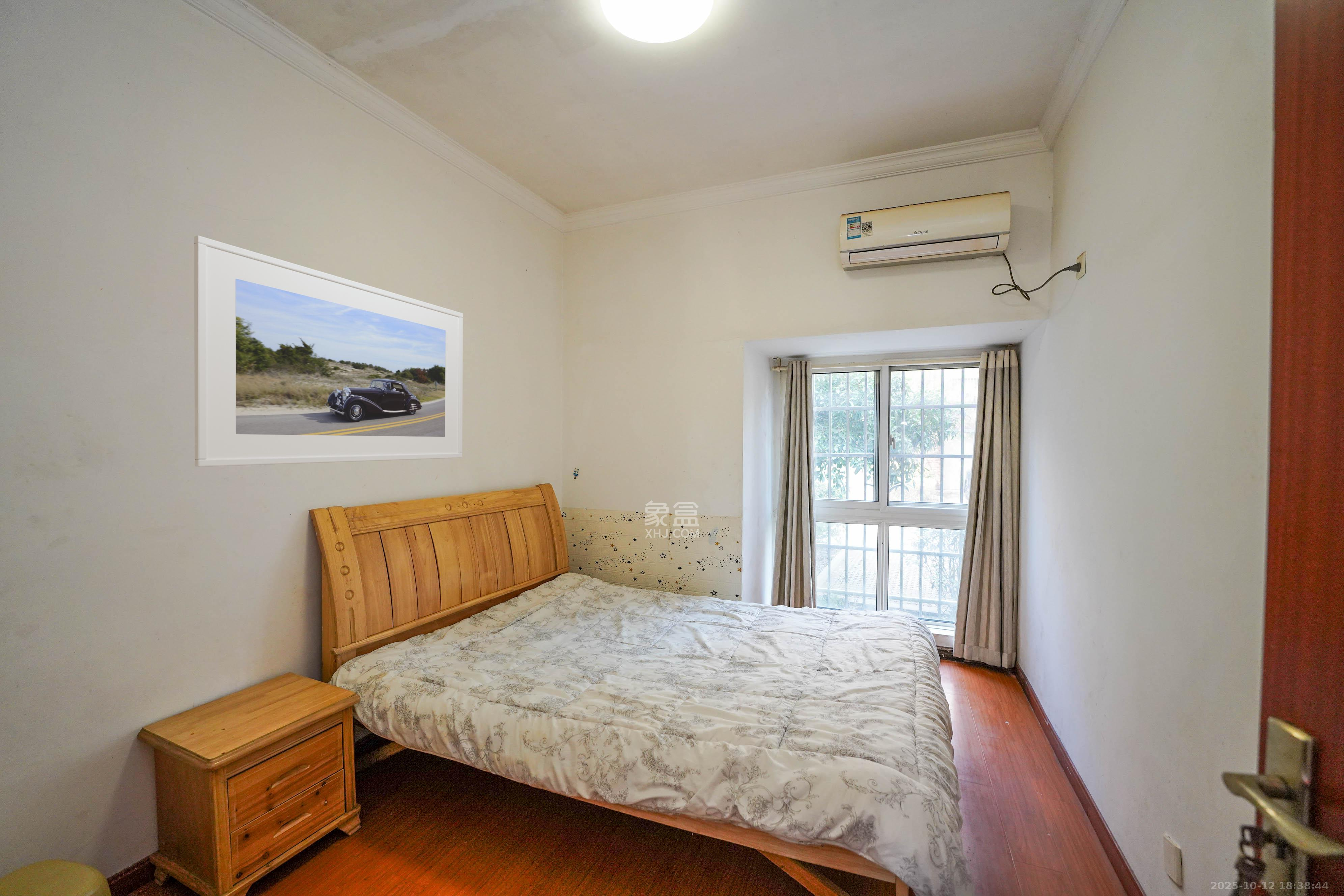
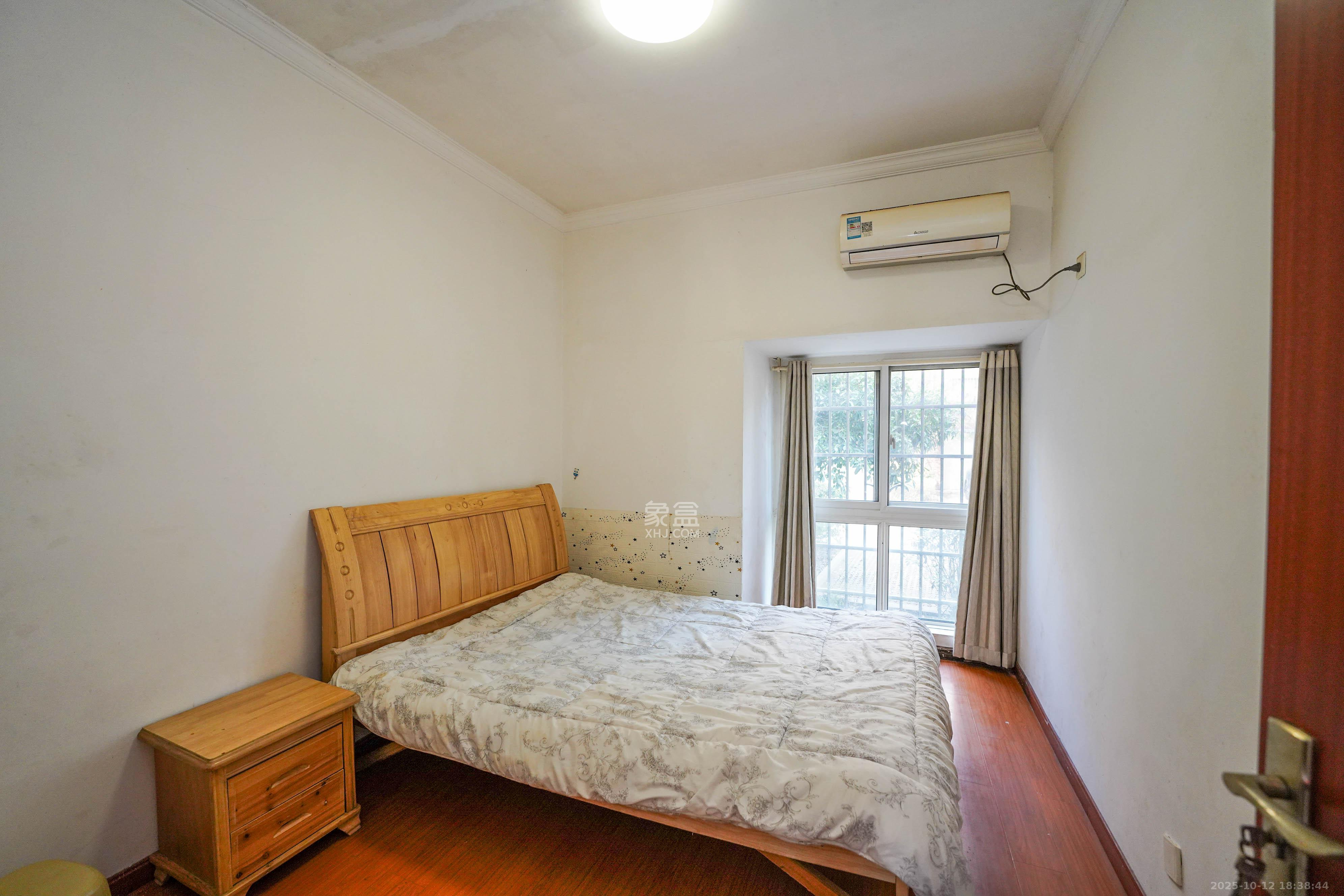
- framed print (359, 372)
